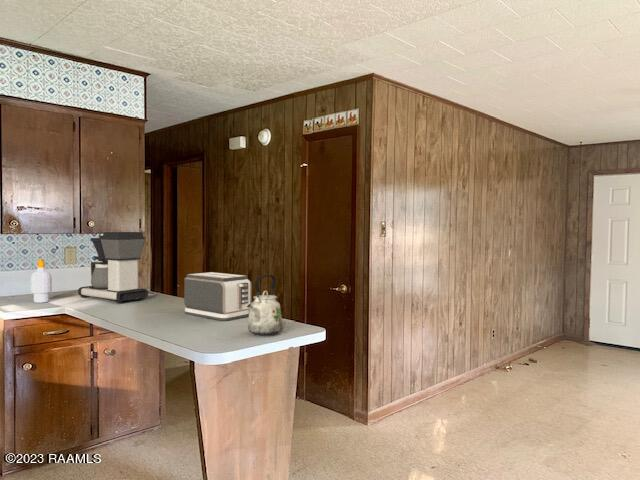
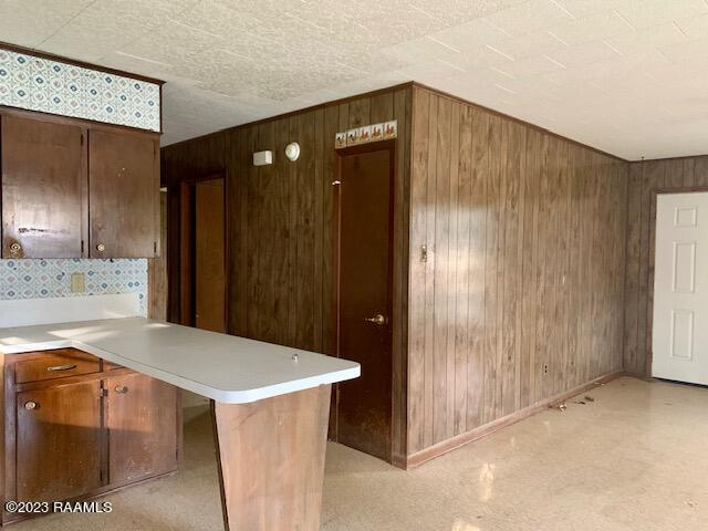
- kettle (261, 305)
- soap bottle (41, 280)
- toaster (218, 295)
- coffee maker (112, 265)
